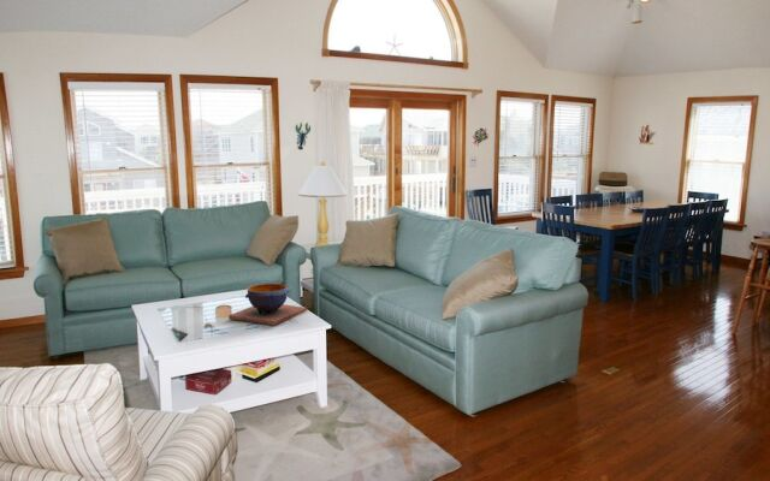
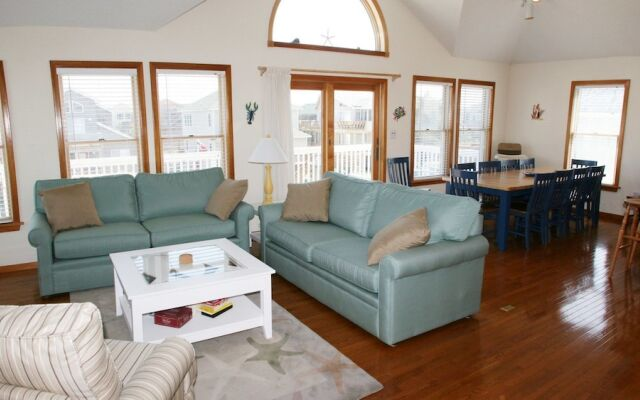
- decorative bowl (268, 301)
